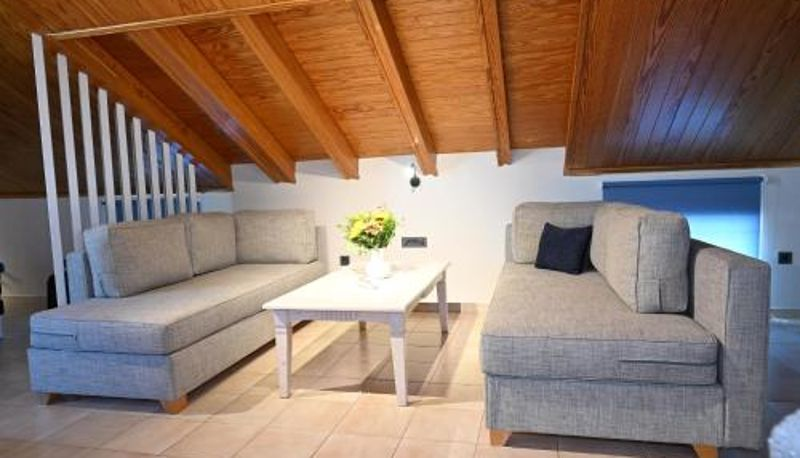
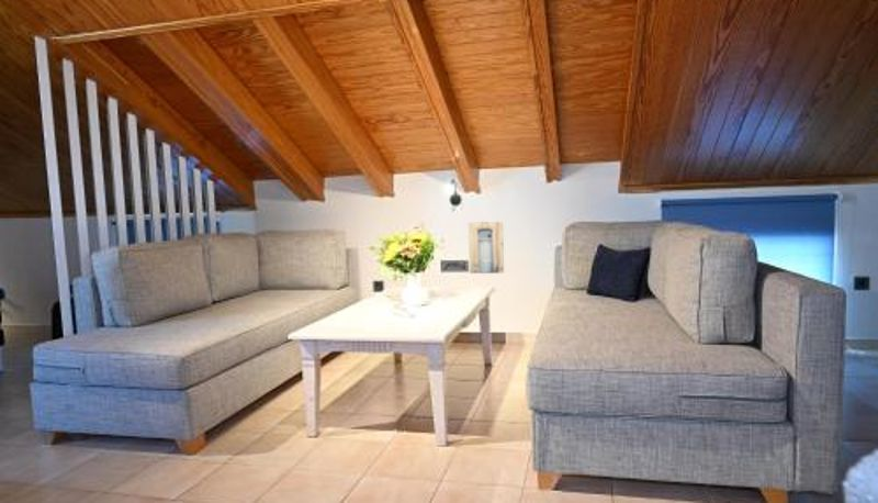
+ wall art (485, 247)
